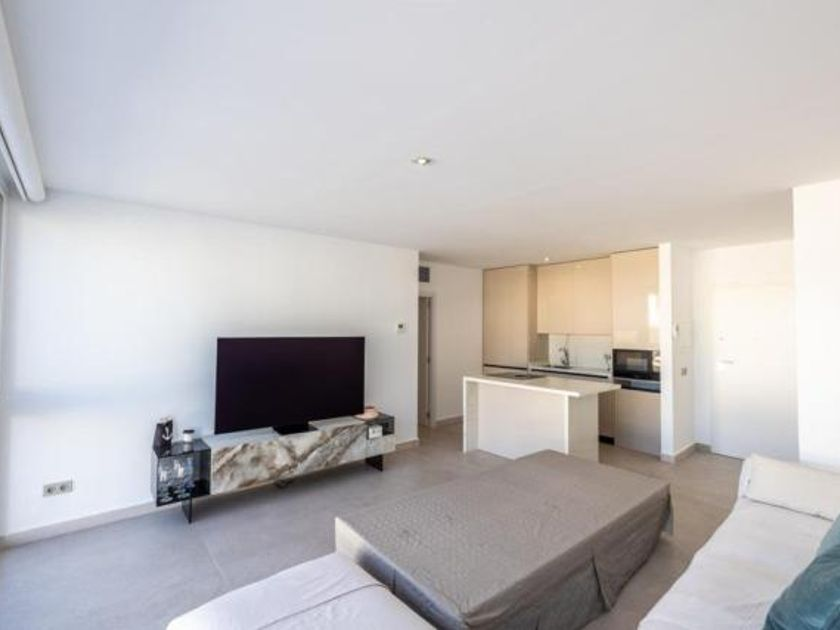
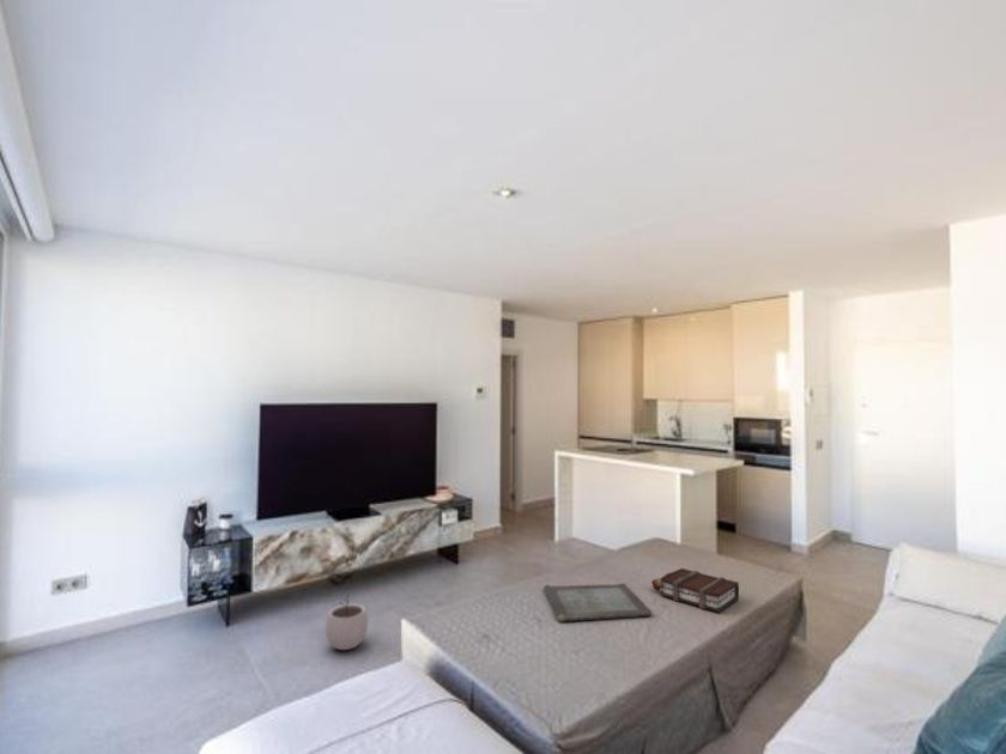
+ book (692, 585)
+ serving tray (594, 600)
+ plant pot (346, 620)
